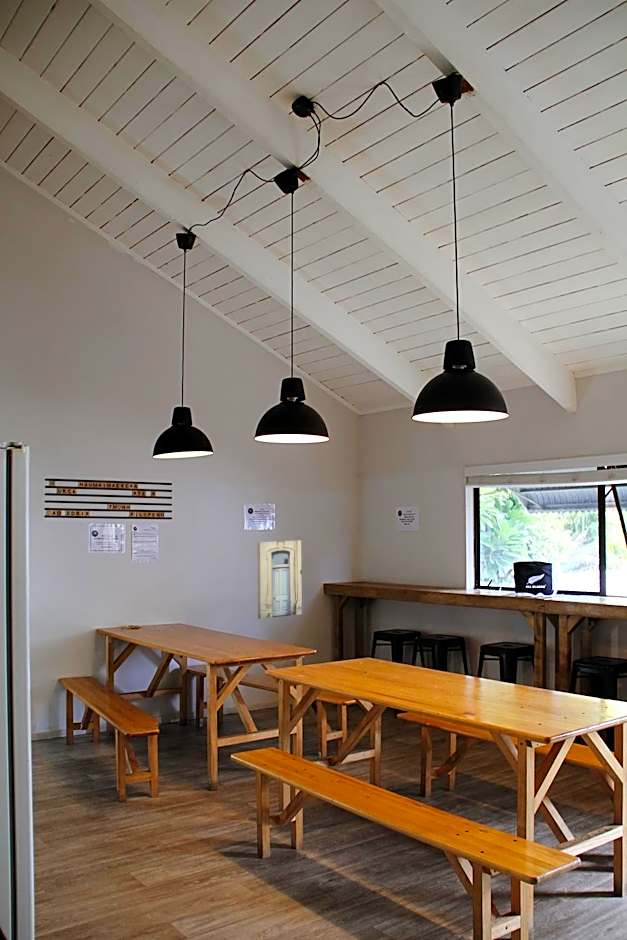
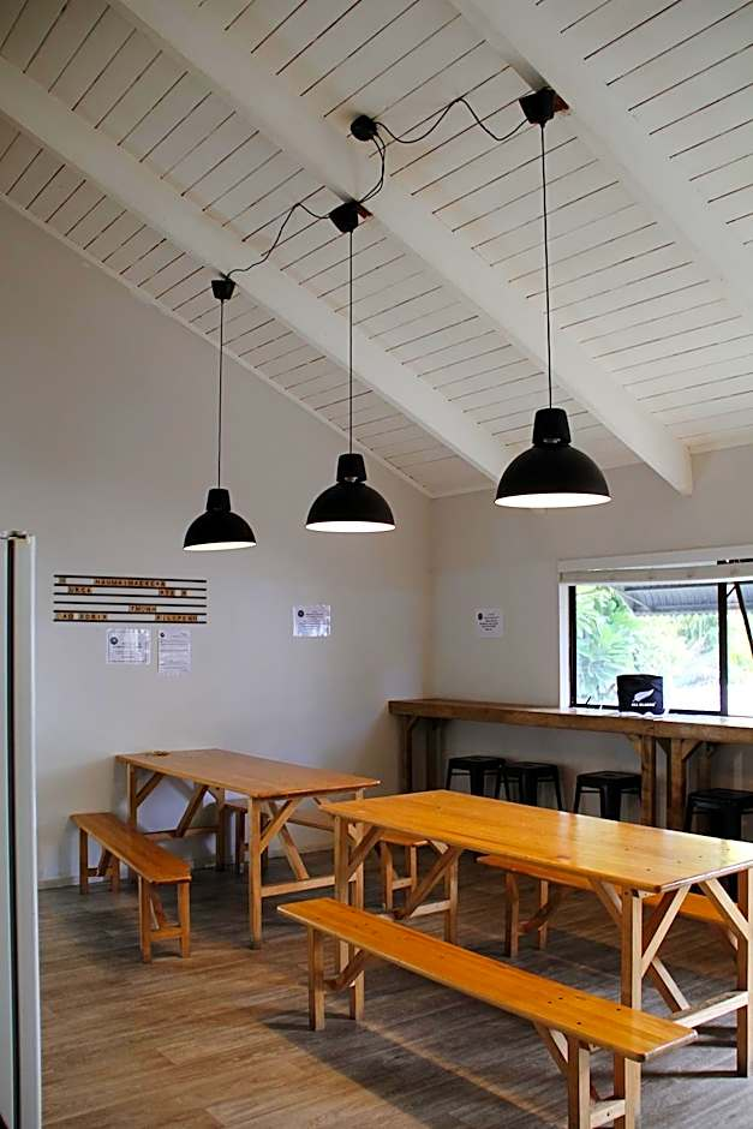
- wall art (280, 578)
